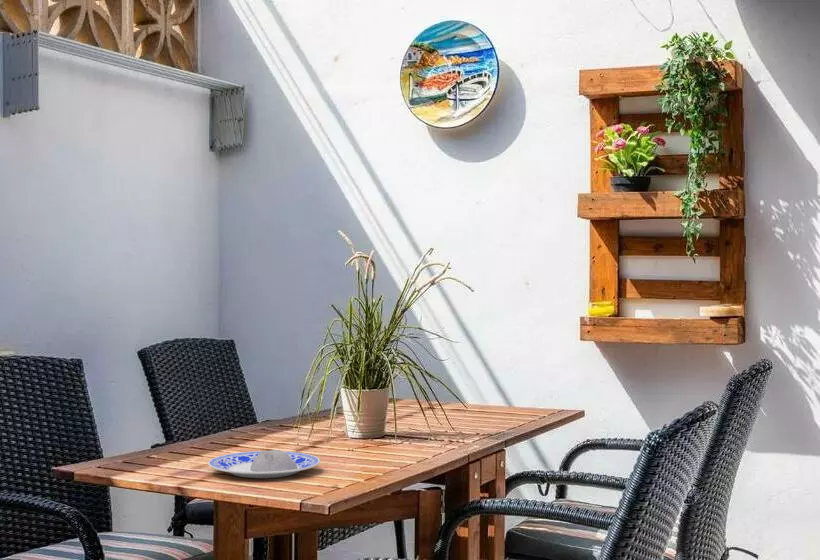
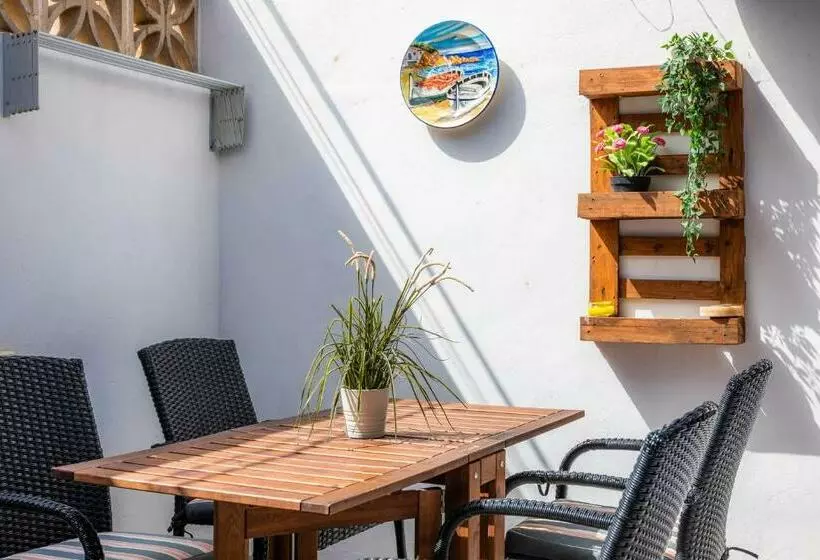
- plate (264, 460)
